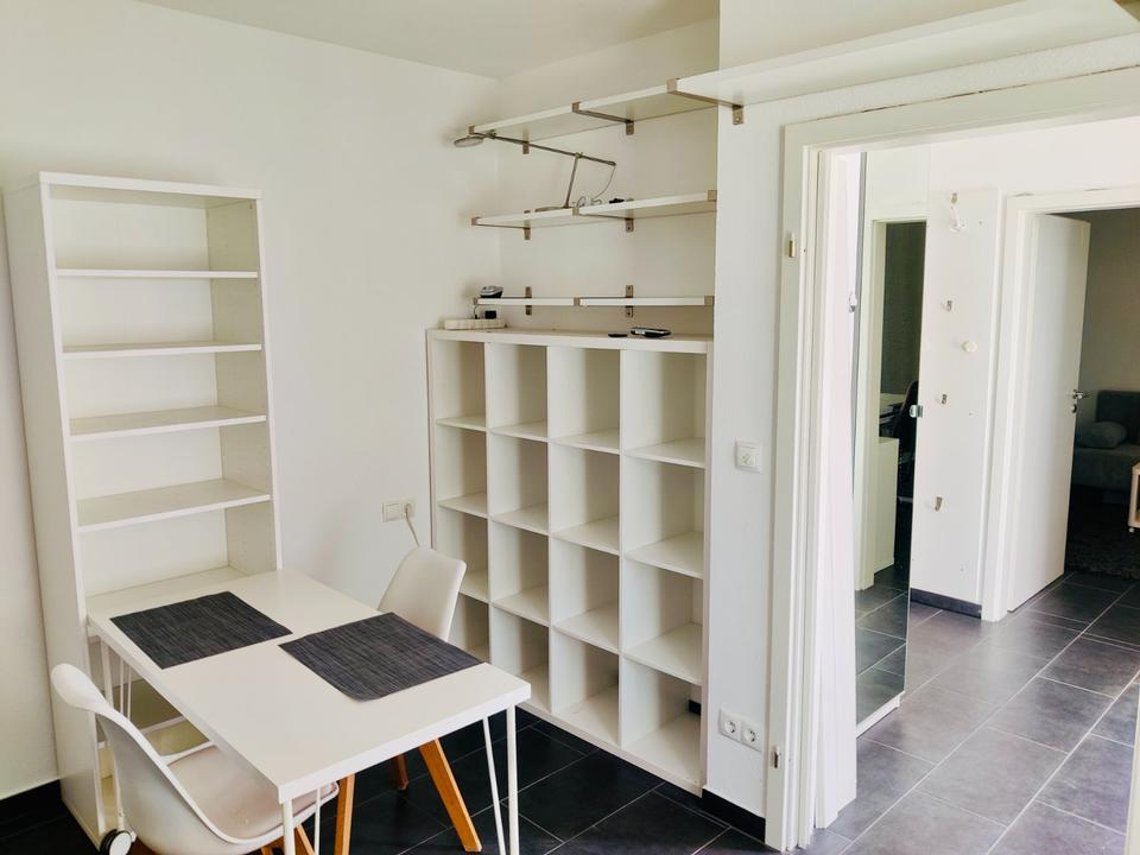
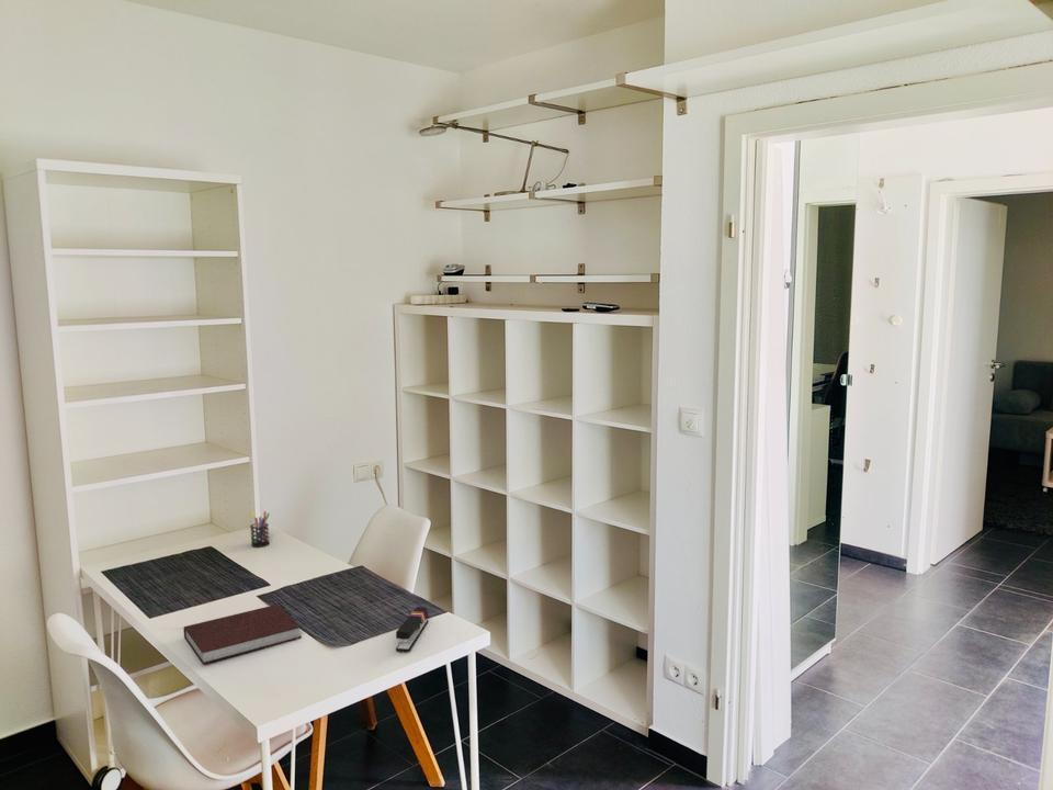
+ notebook (242, 632)
+ pen holder (261, 527)
+ stapler (412, 627)
